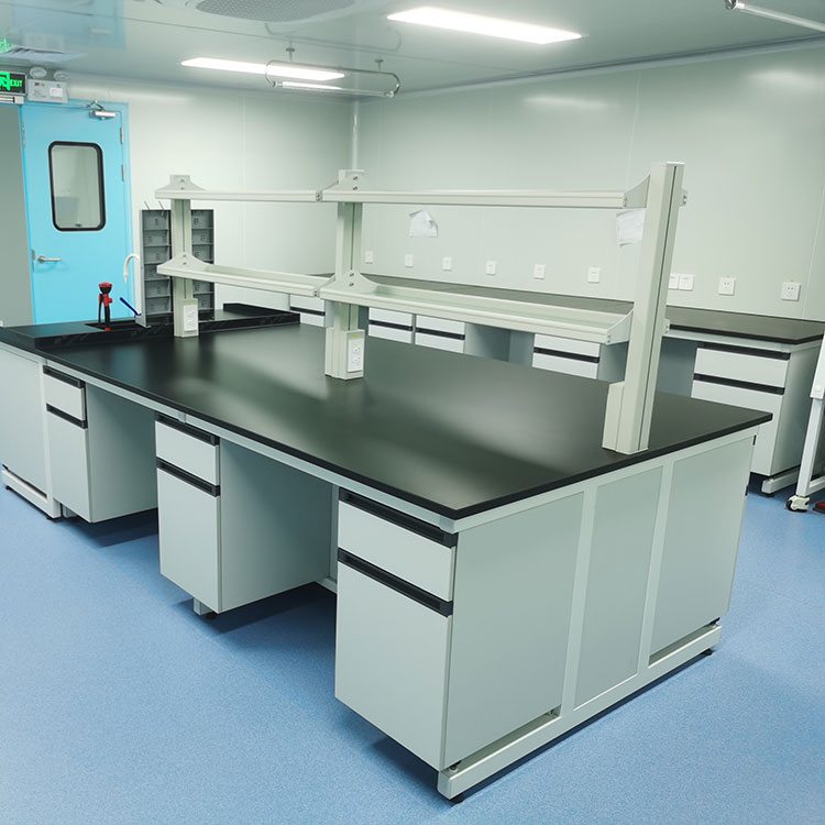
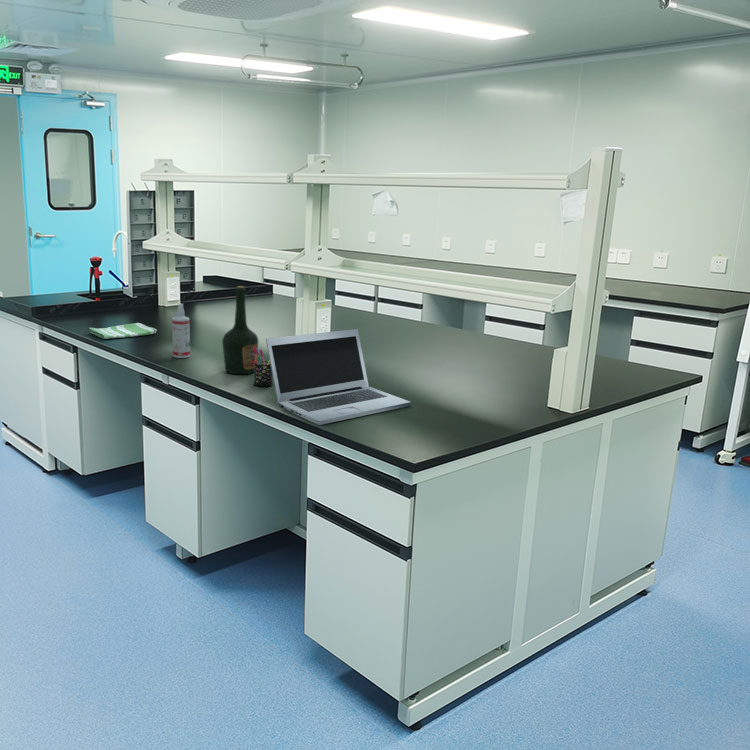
+ laptop (339, 372)
+ bottle (240, 329)
+ dish towel (123, 330)
+ spray bottle (181, 330)
+ pen holder (261, 366)
